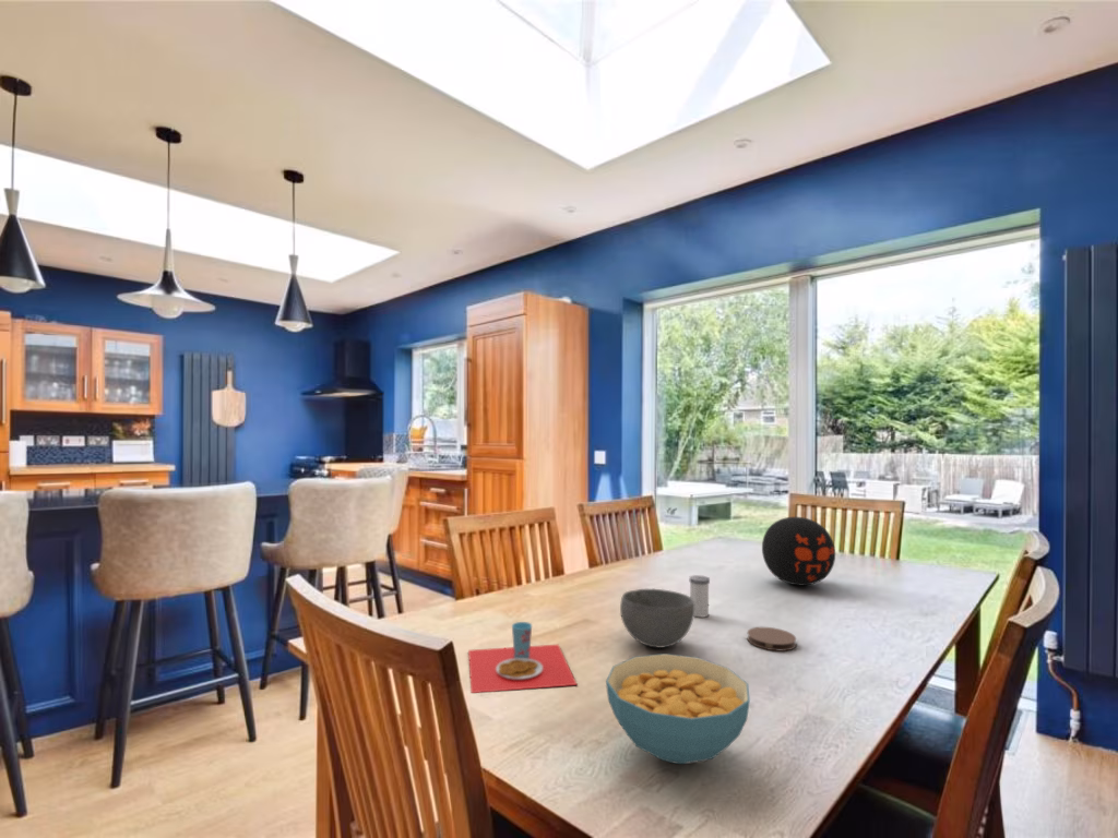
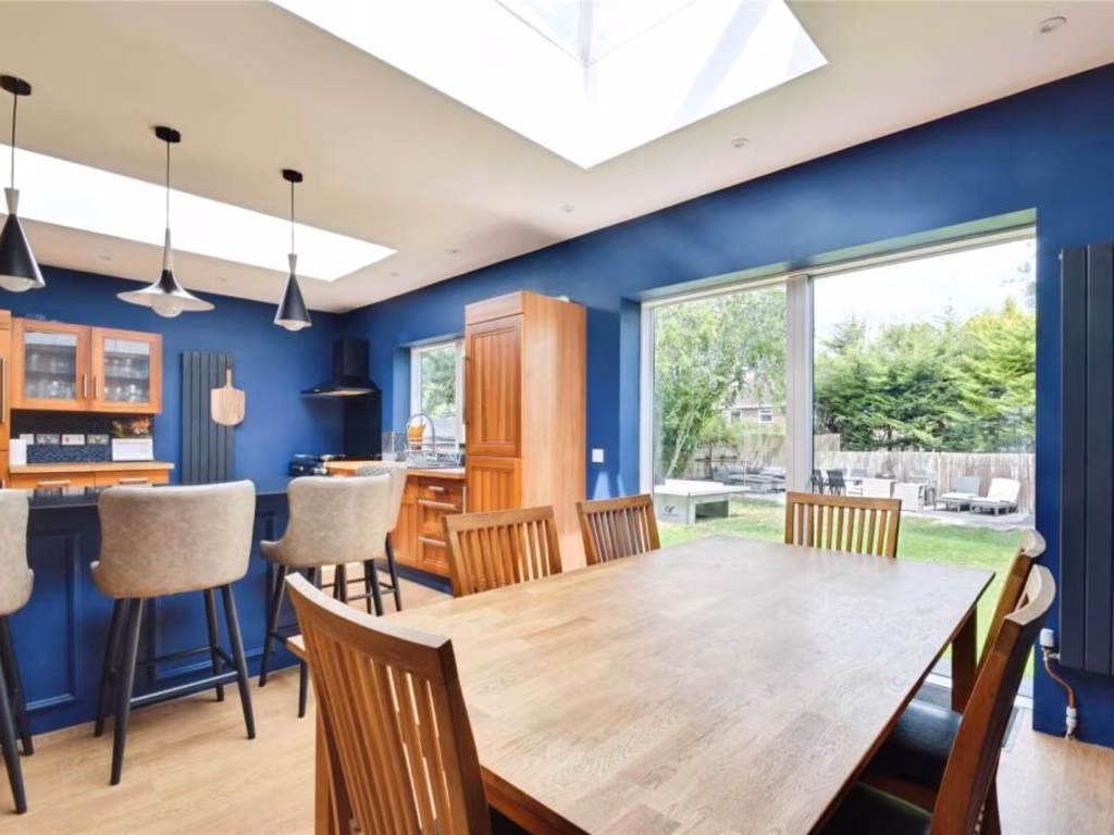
- salt shaker (699, 596)
- bowl (656, 620)
- placemat (519, 649)
- decorative ball (797, 550)
- coaster (771, 638)
- cereal bowl (676, 717)
